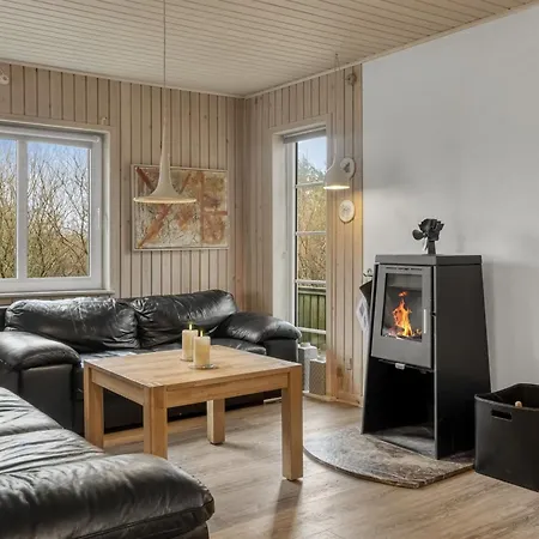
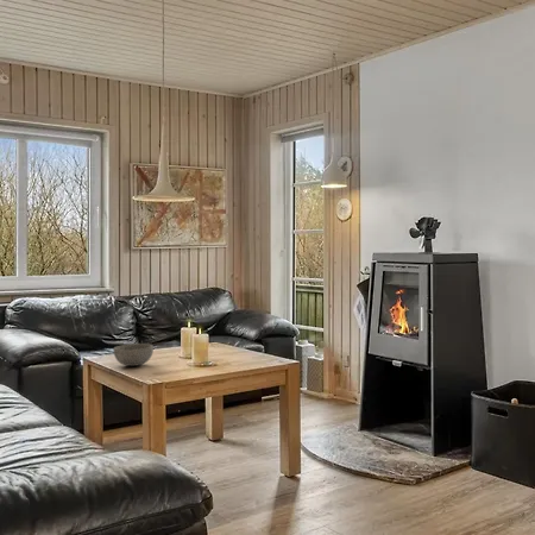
+ bowl (133, 355)
